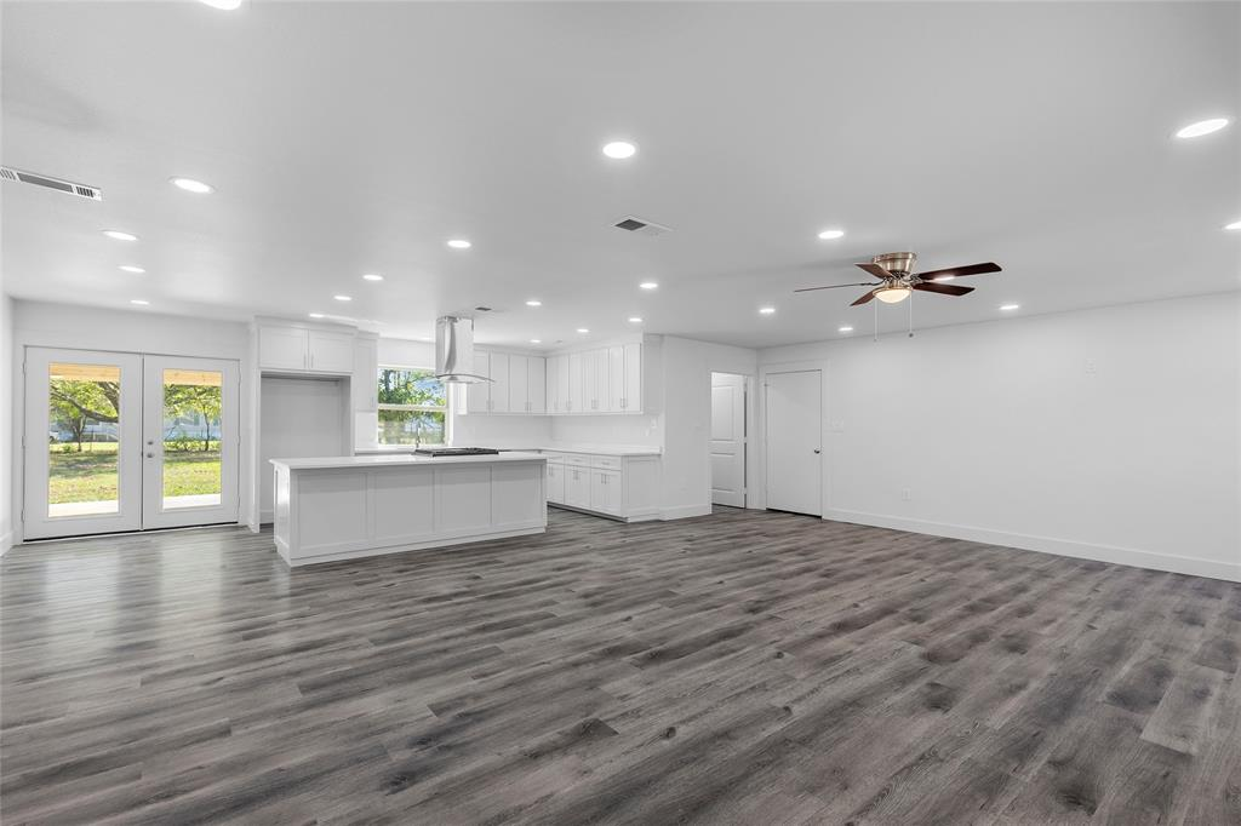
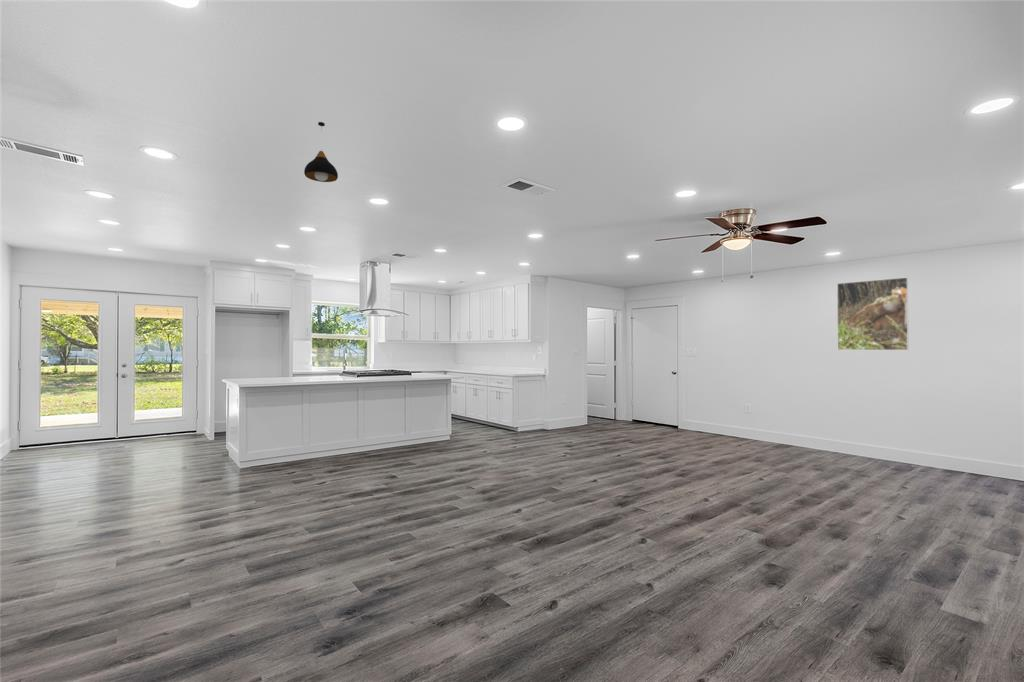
+ pendant light (321, 151)
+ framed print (871, 315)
